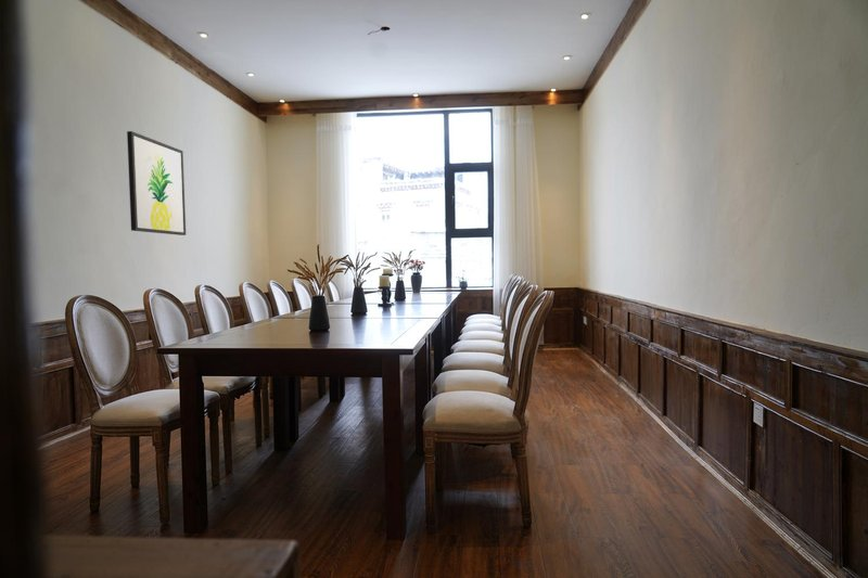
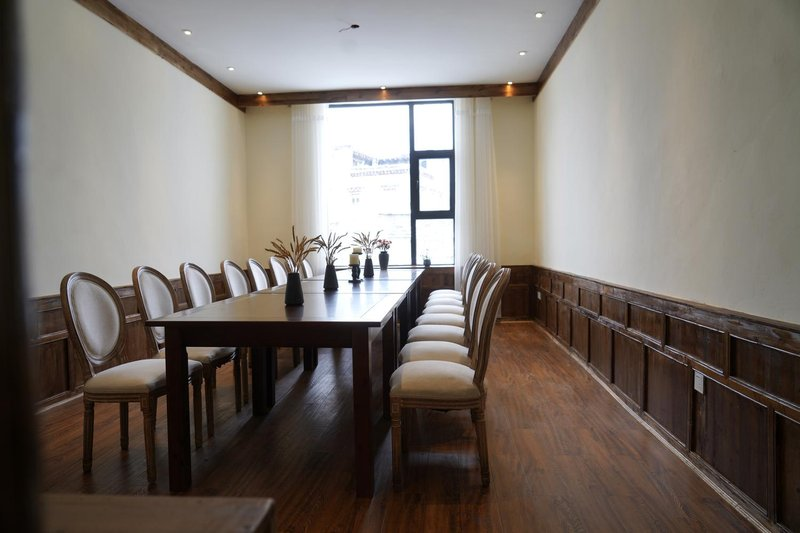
- wall art (158, 188)
